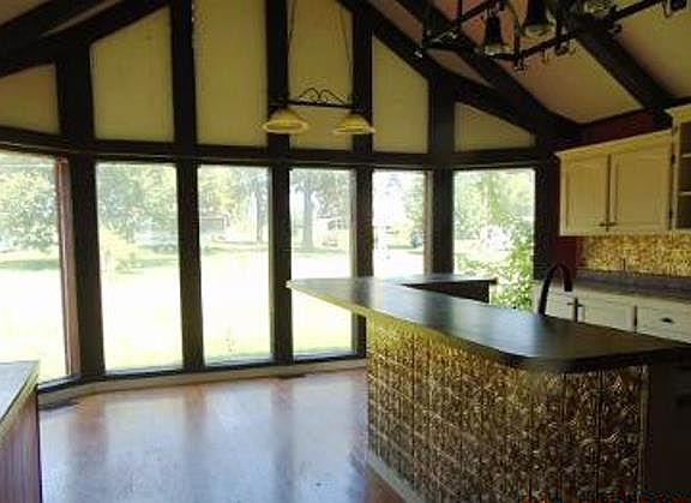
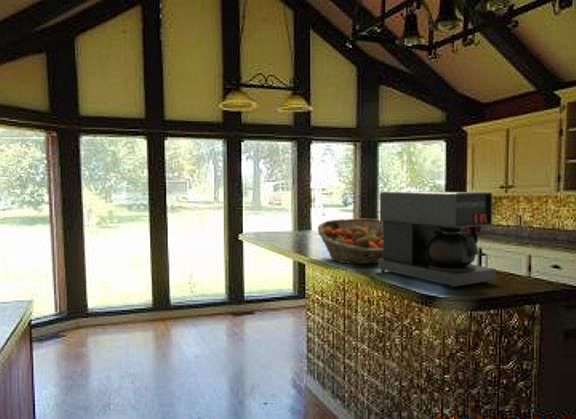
+ coffee maker (432, 234)
+ fruit basket (363, 240)
